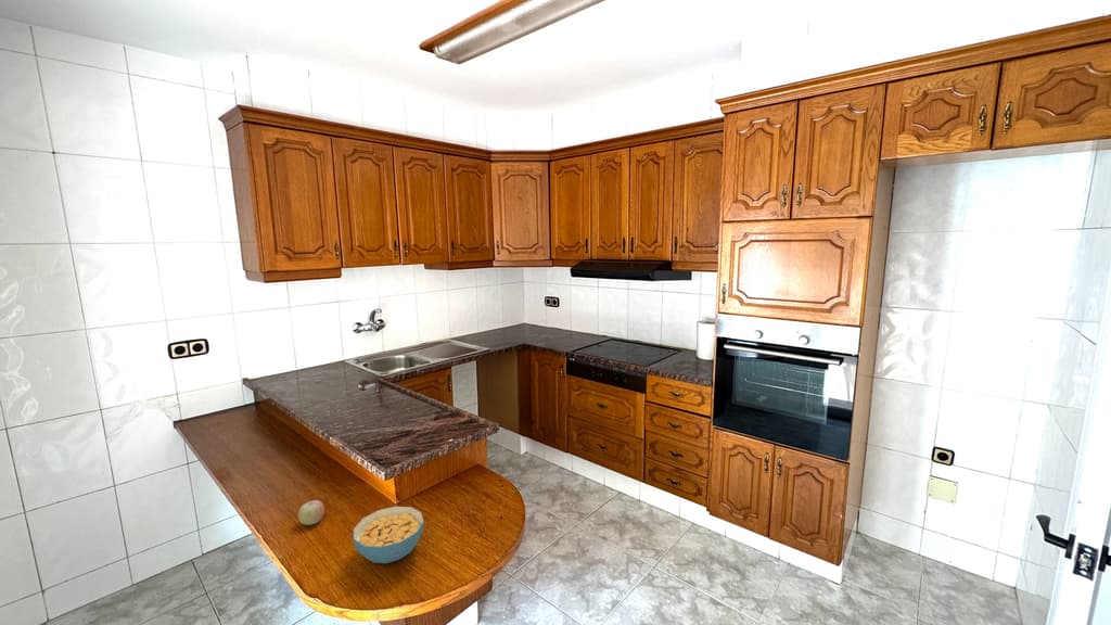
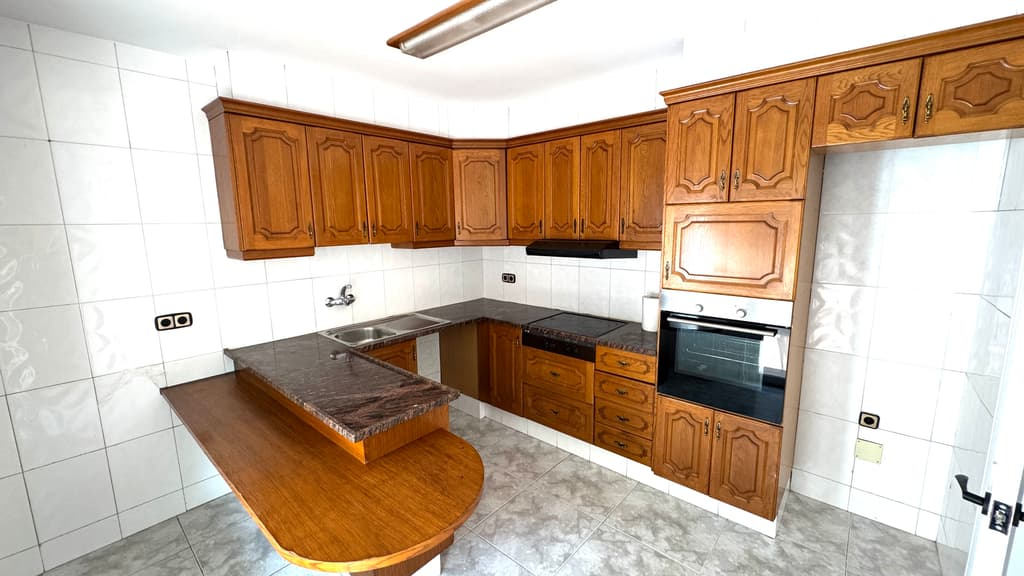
- cereal bowl (390, 539)
- fruit (311, 510)
